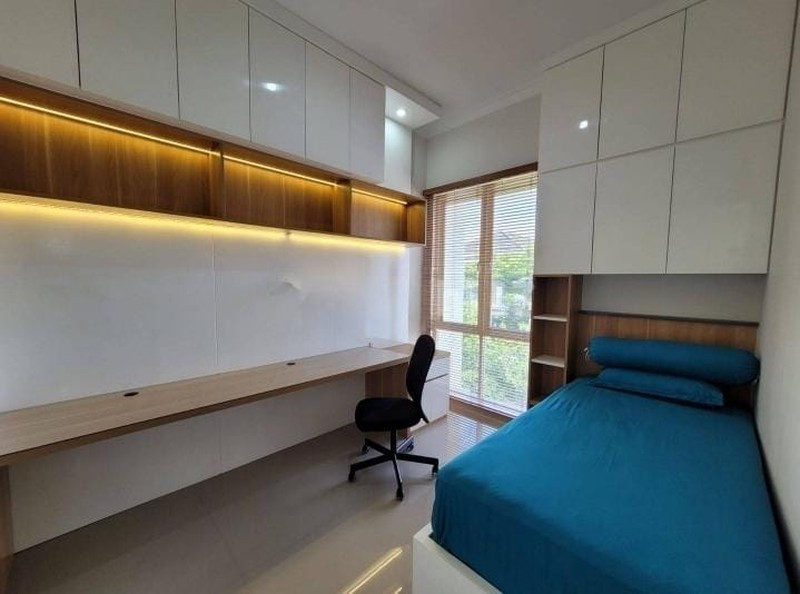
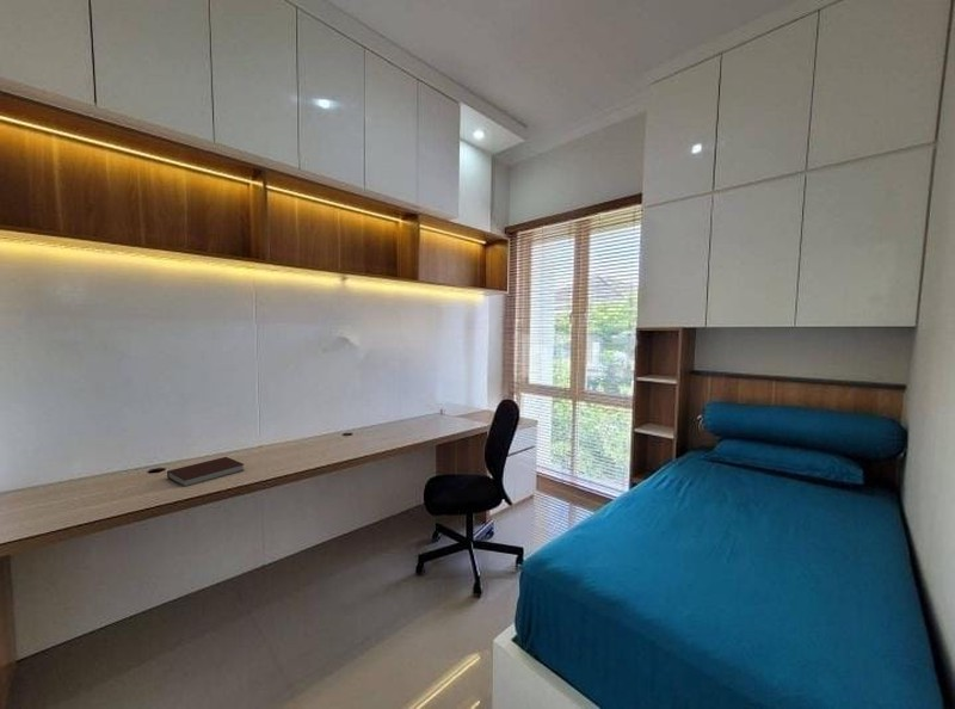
+ notebook (207, 470)
